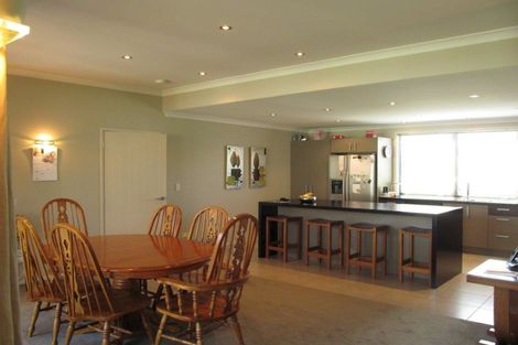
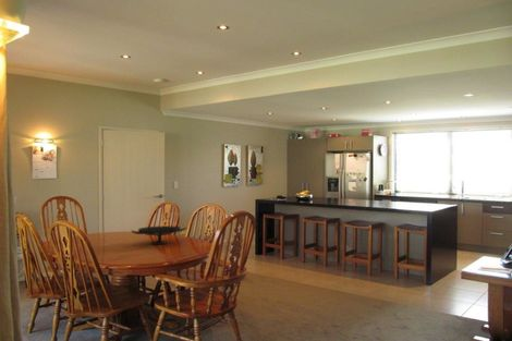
+ decorative bowl (159, 234)
